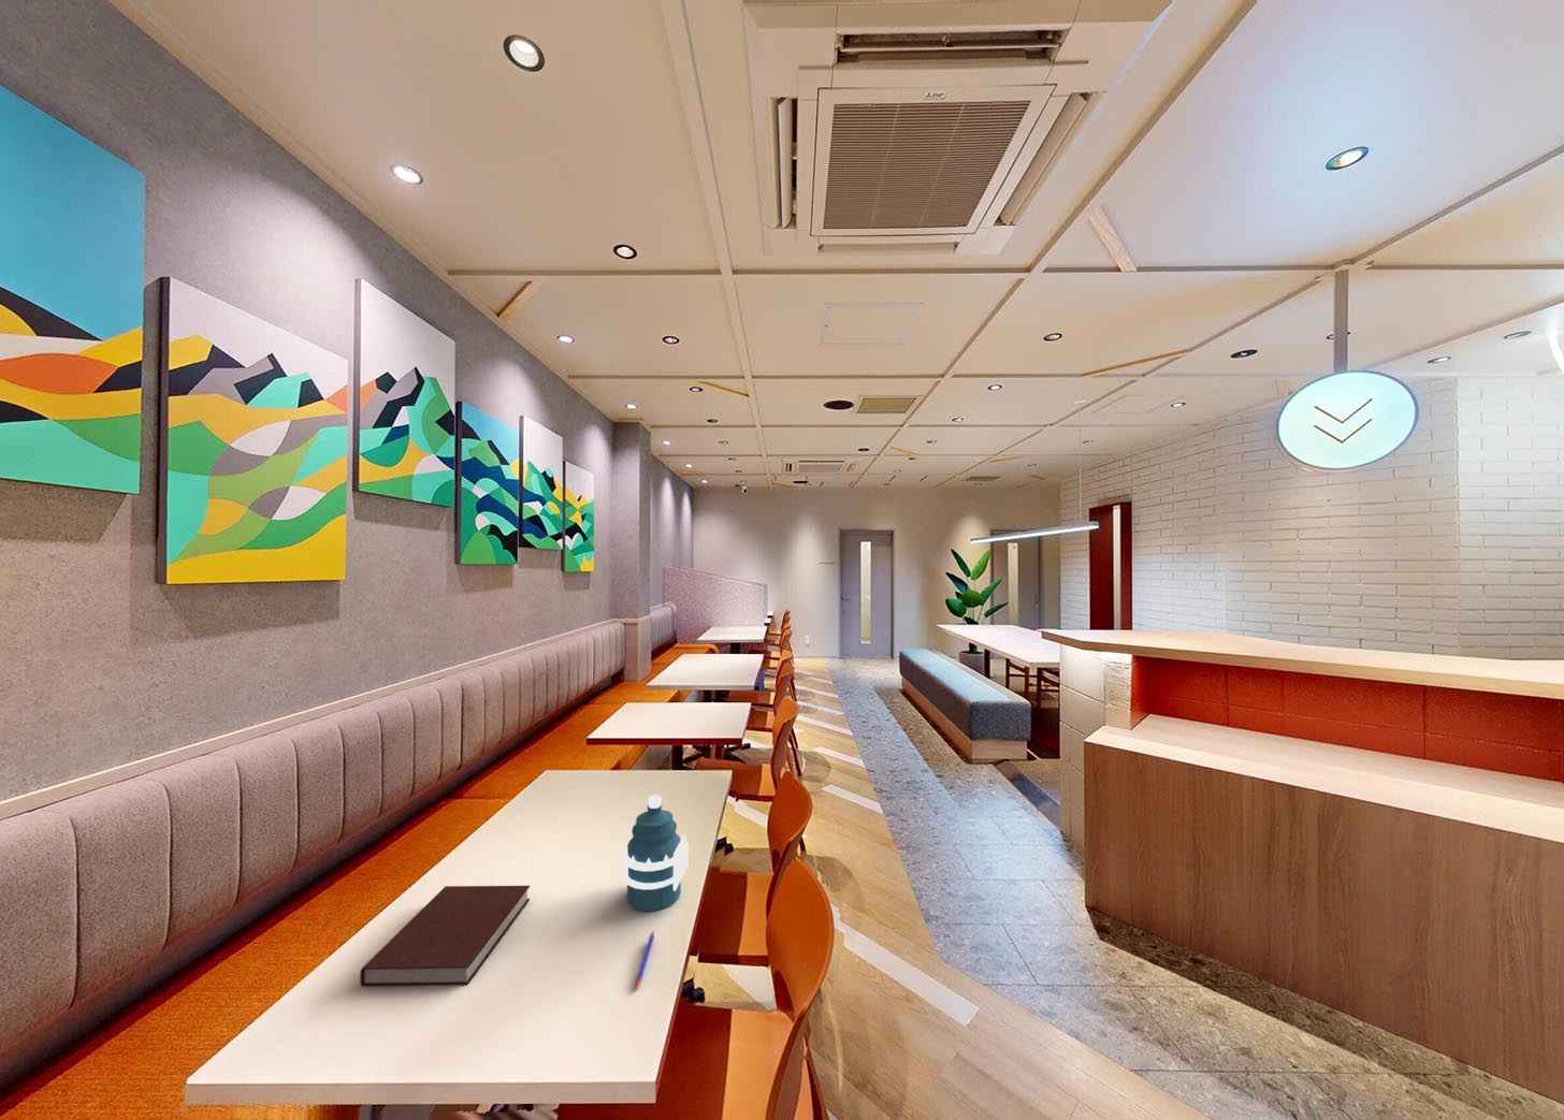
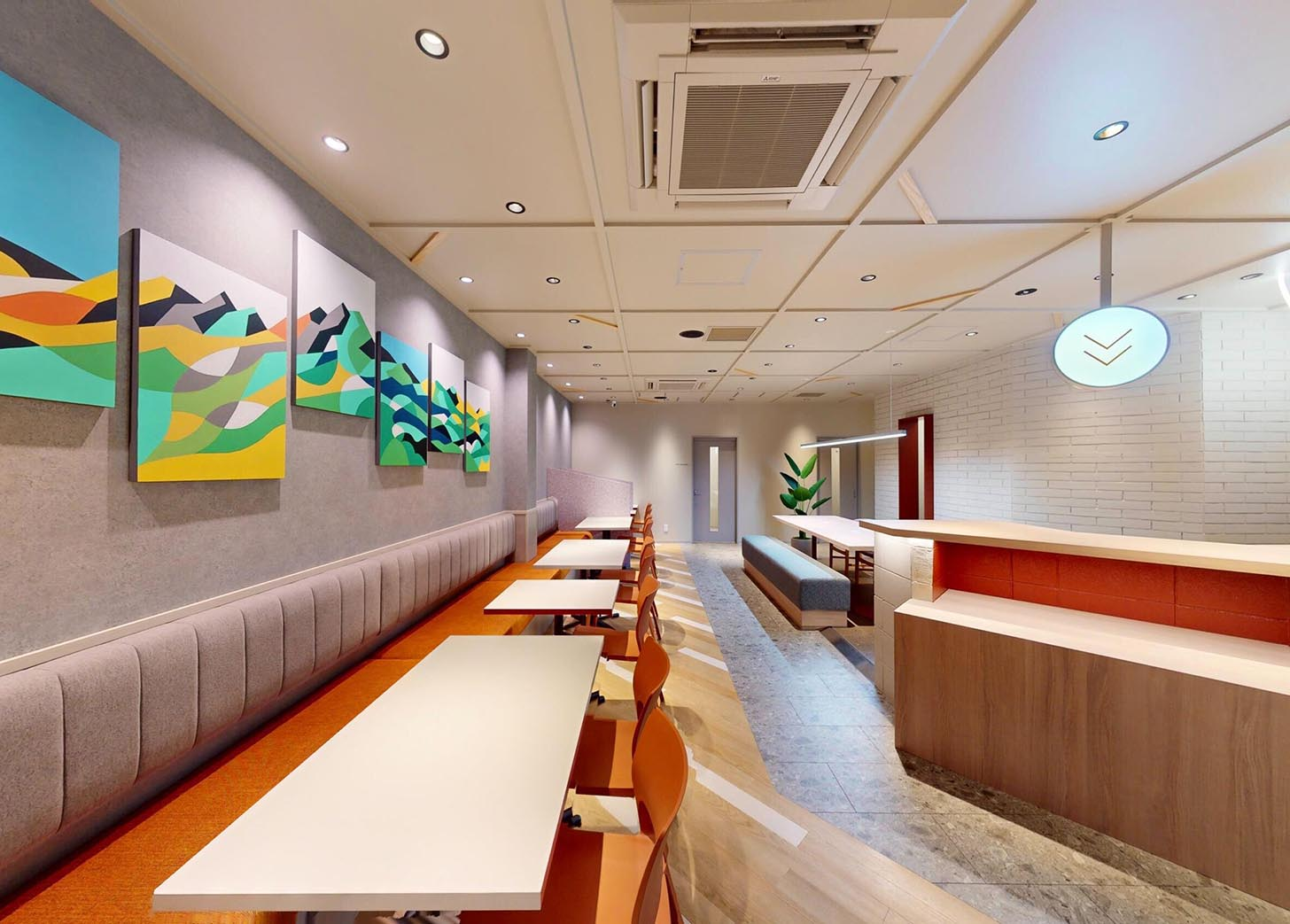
- pen (645, 959)
- water bottle (655, 846)
- notebook (455, 928)
